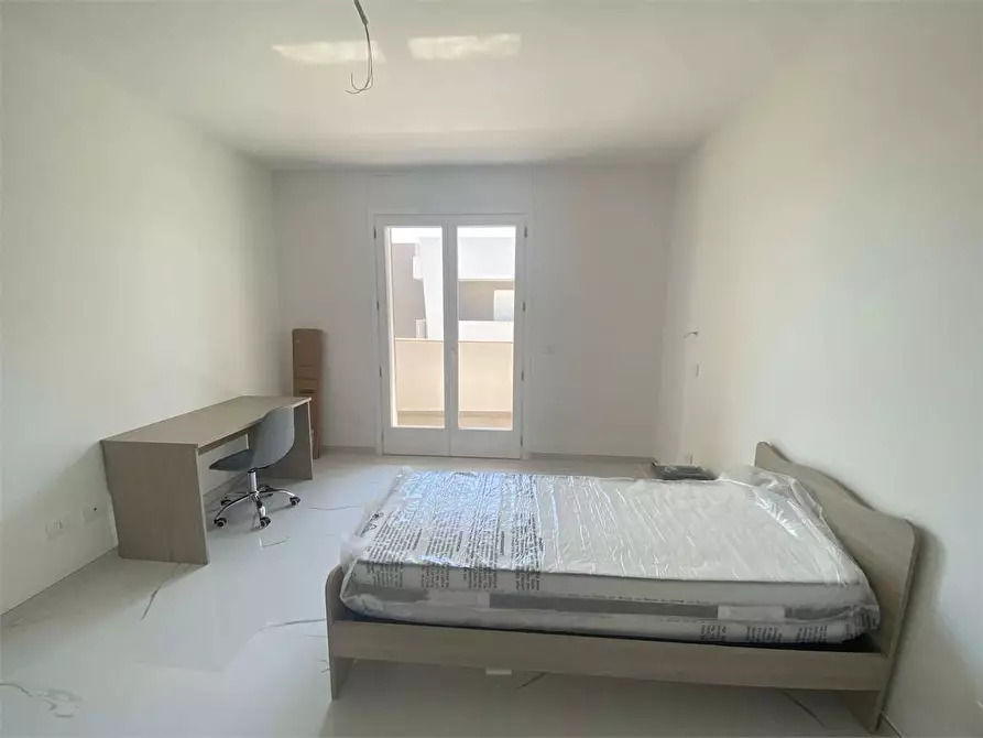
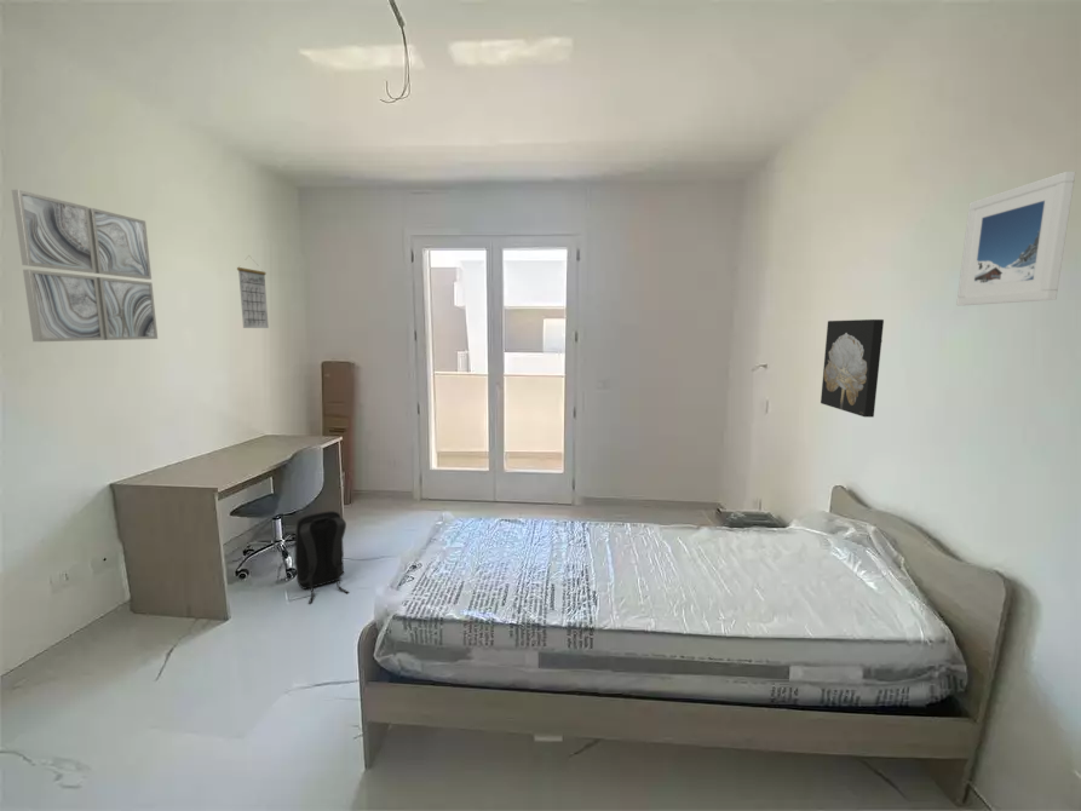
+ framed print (1008, 246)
+ wall art (94, 276)
+ calendar (253, 292)
+ backpack (320, 550)
+ wall art (849, 366)
